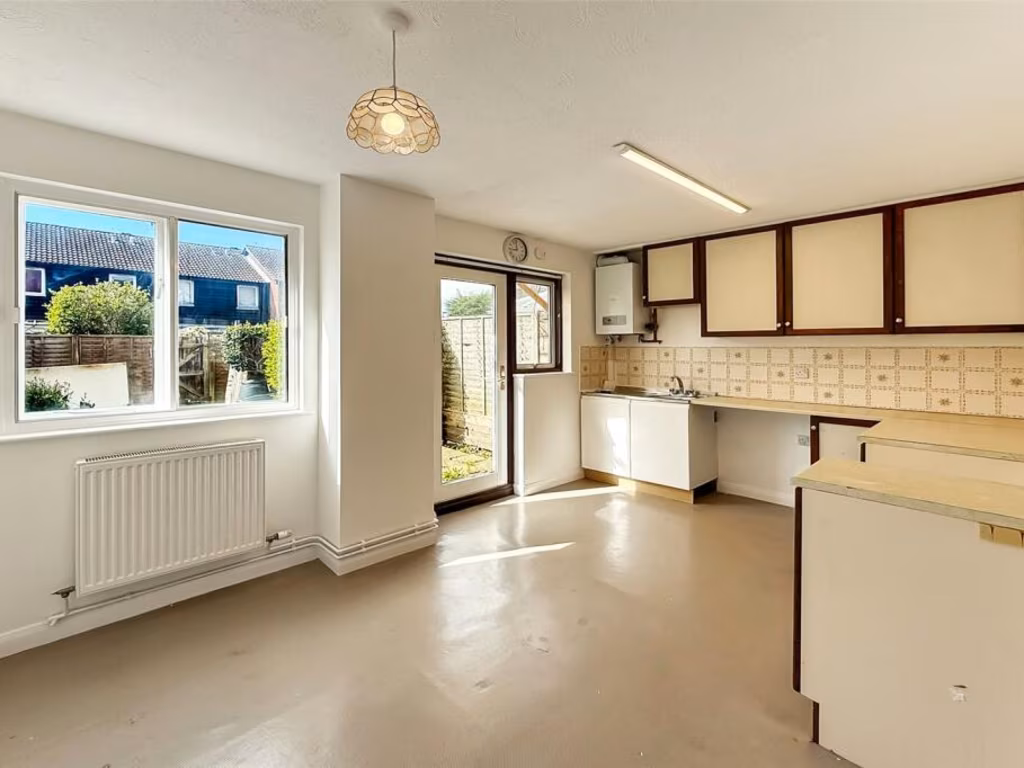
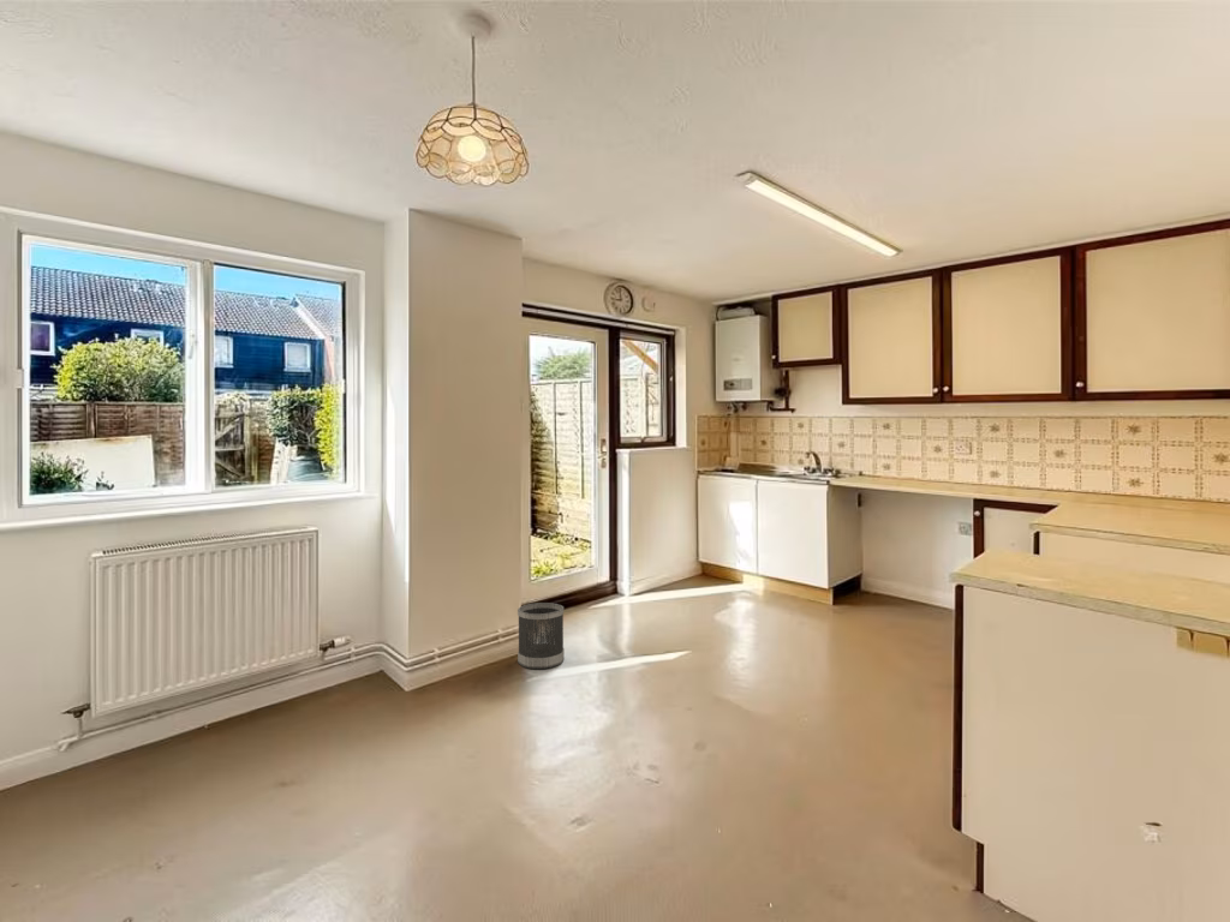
+ wastebasket (541, 634)
